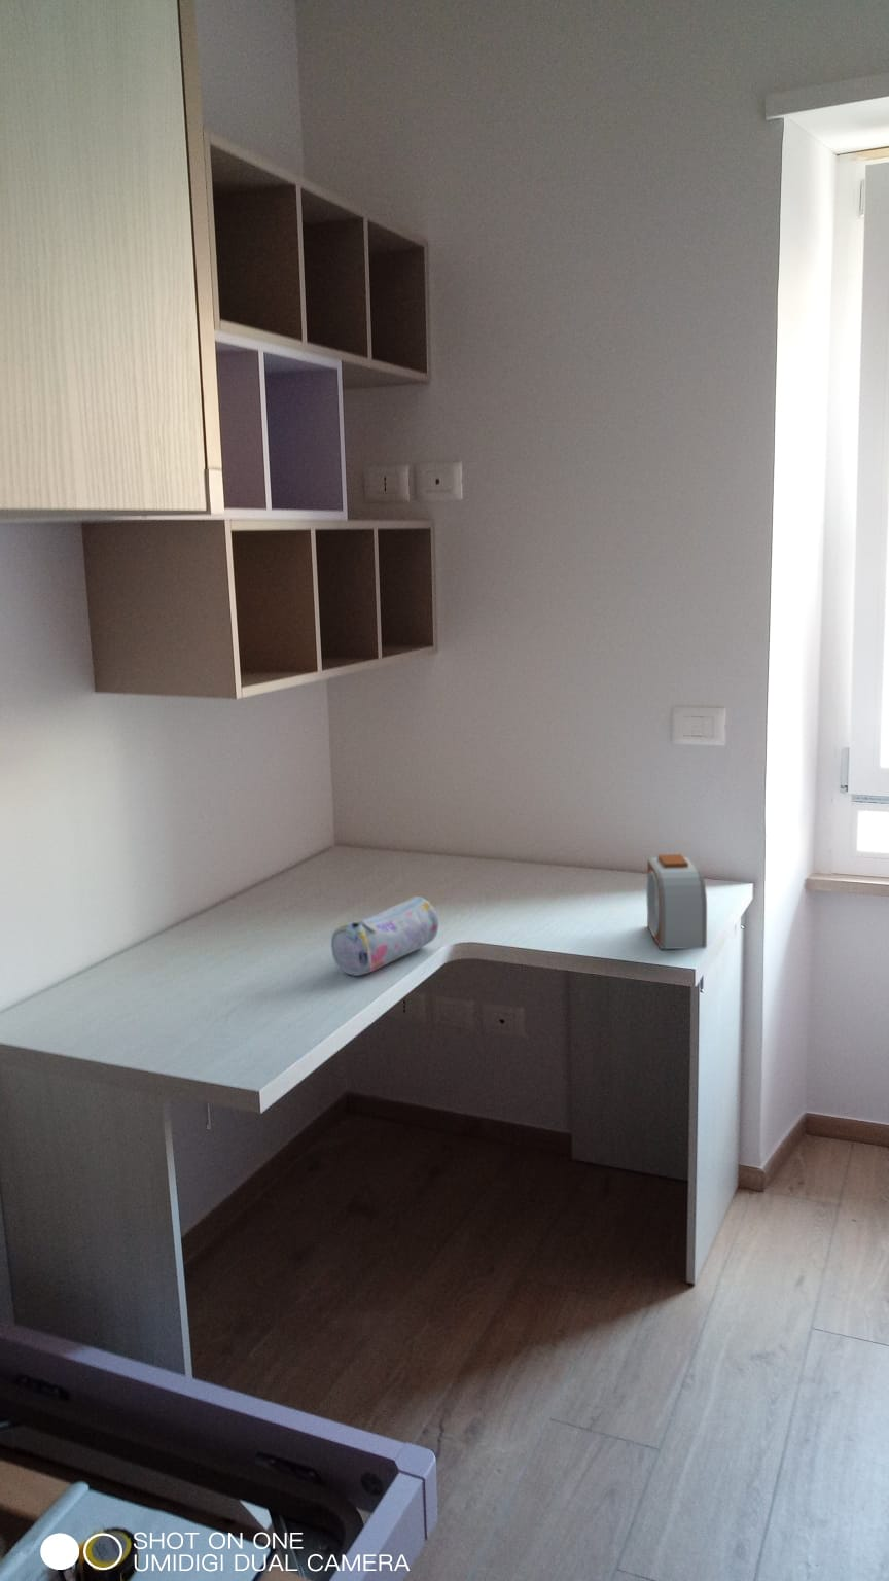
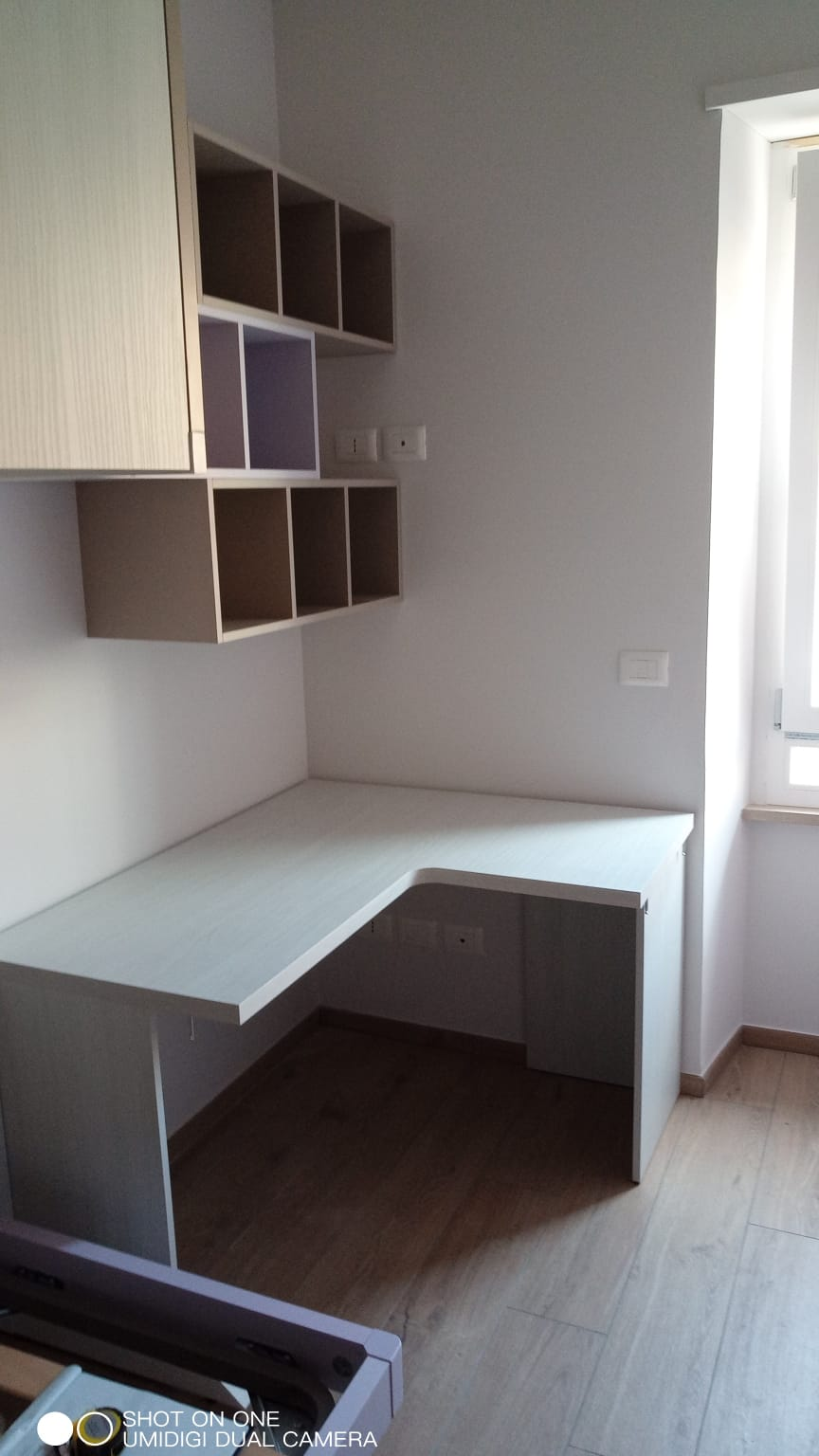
- alarm clock (674, 899)
- pencil case (385, 934)
